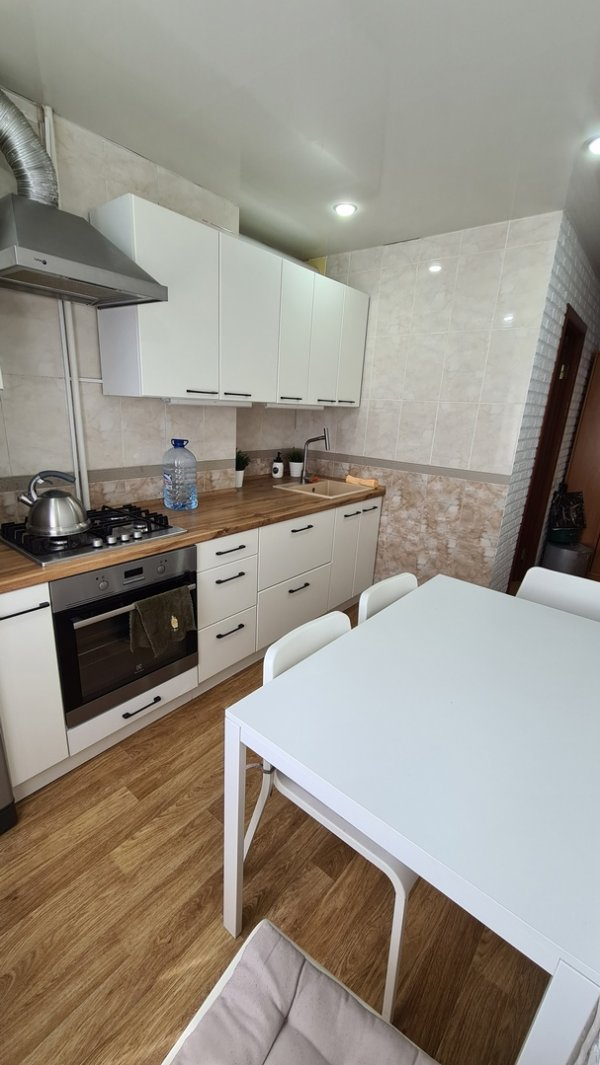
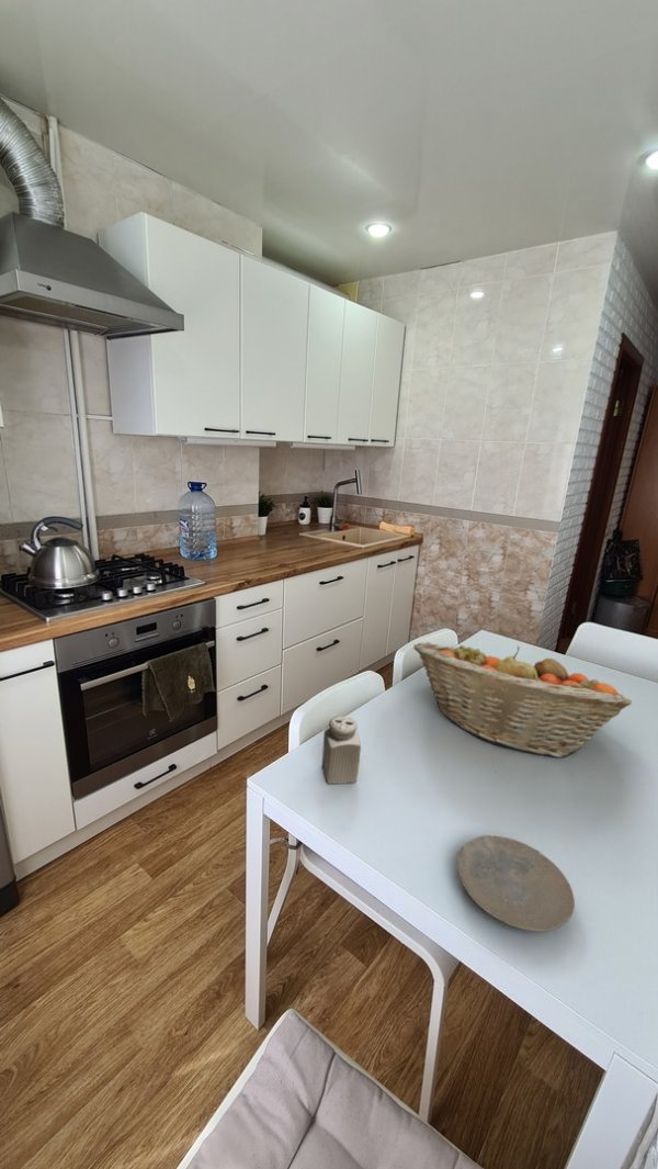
+ salt shaker (341, 748)
+ fruit basket (510, 684)
+ plate (512, 884)
